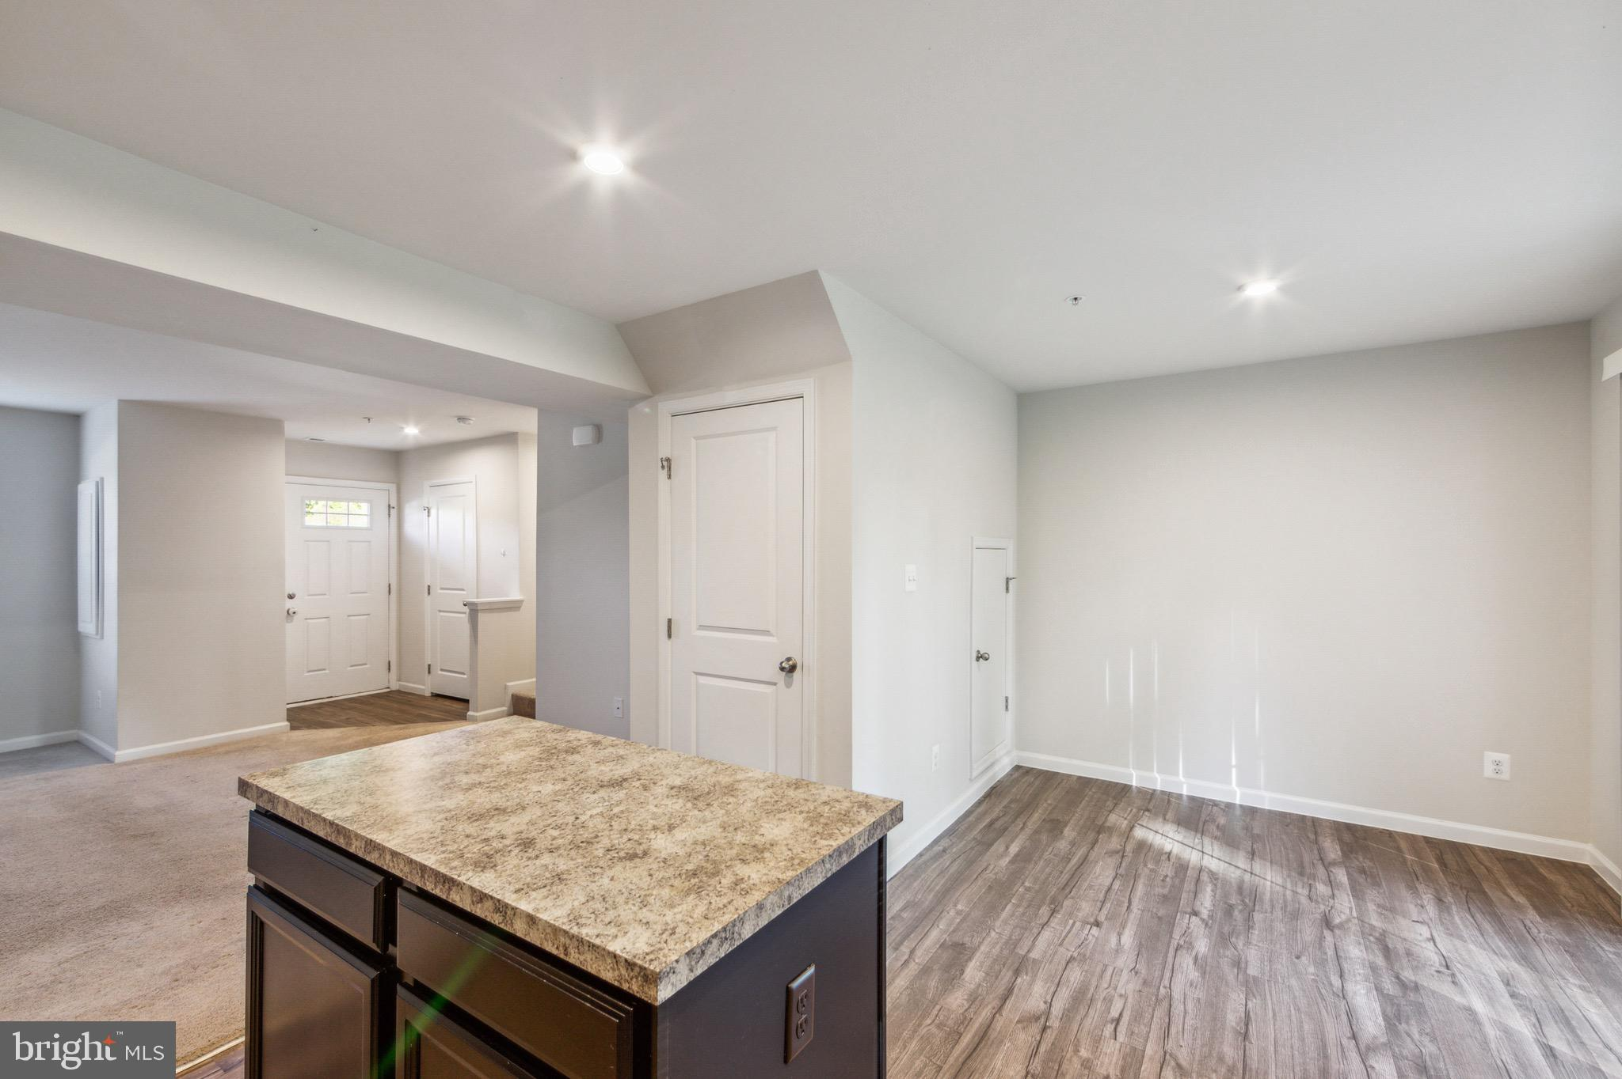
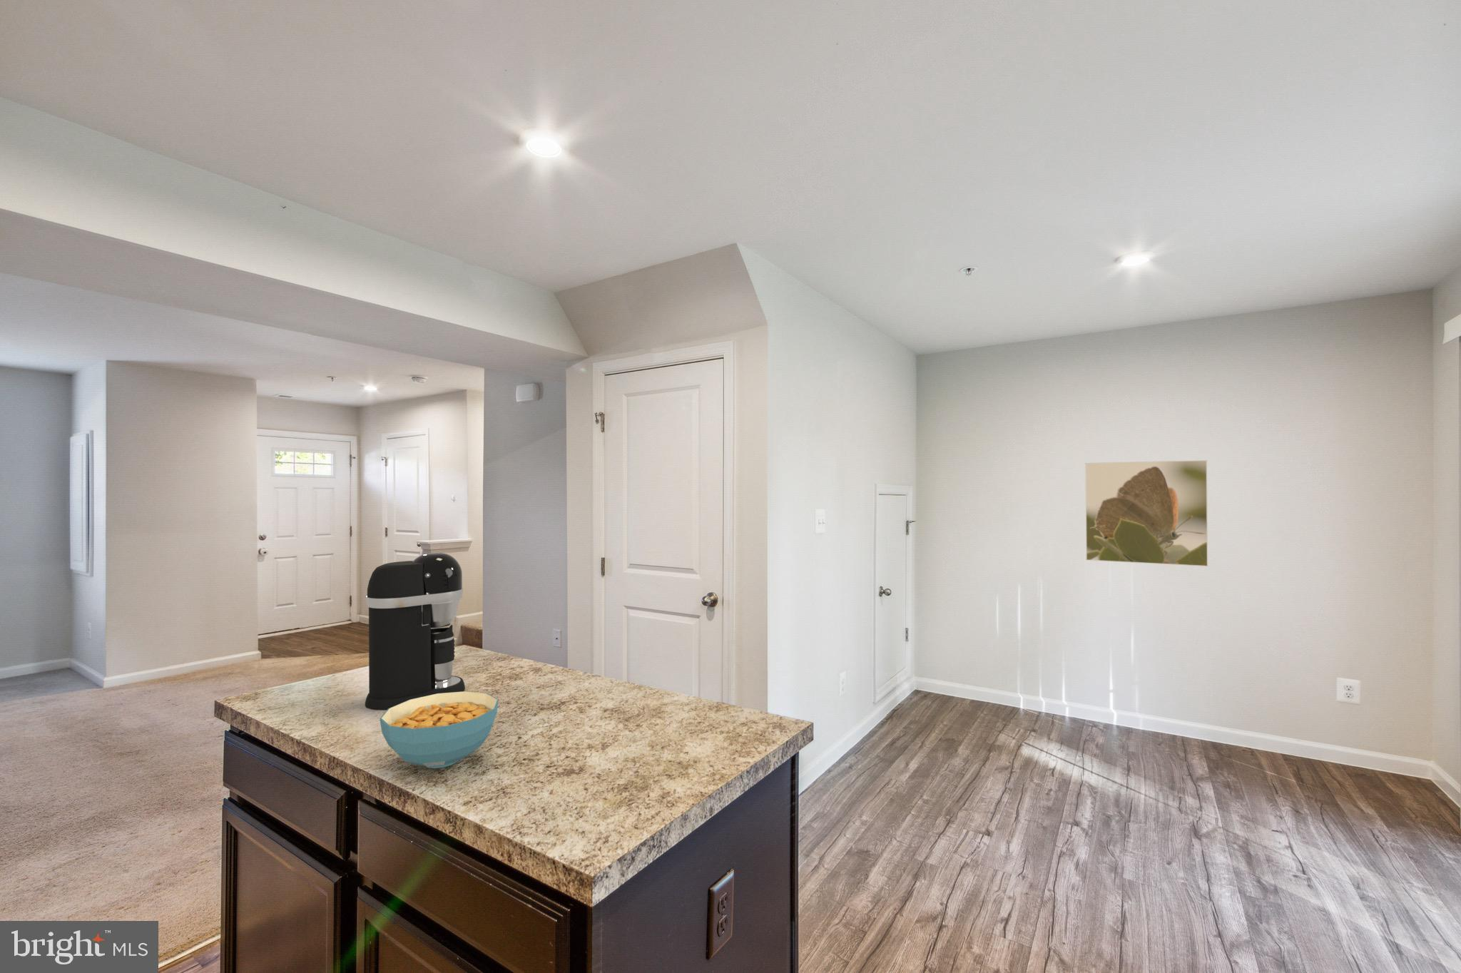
+ coffee maker (416, 624)
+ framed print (1144, 513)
+ cereal bowl (442, 735)
